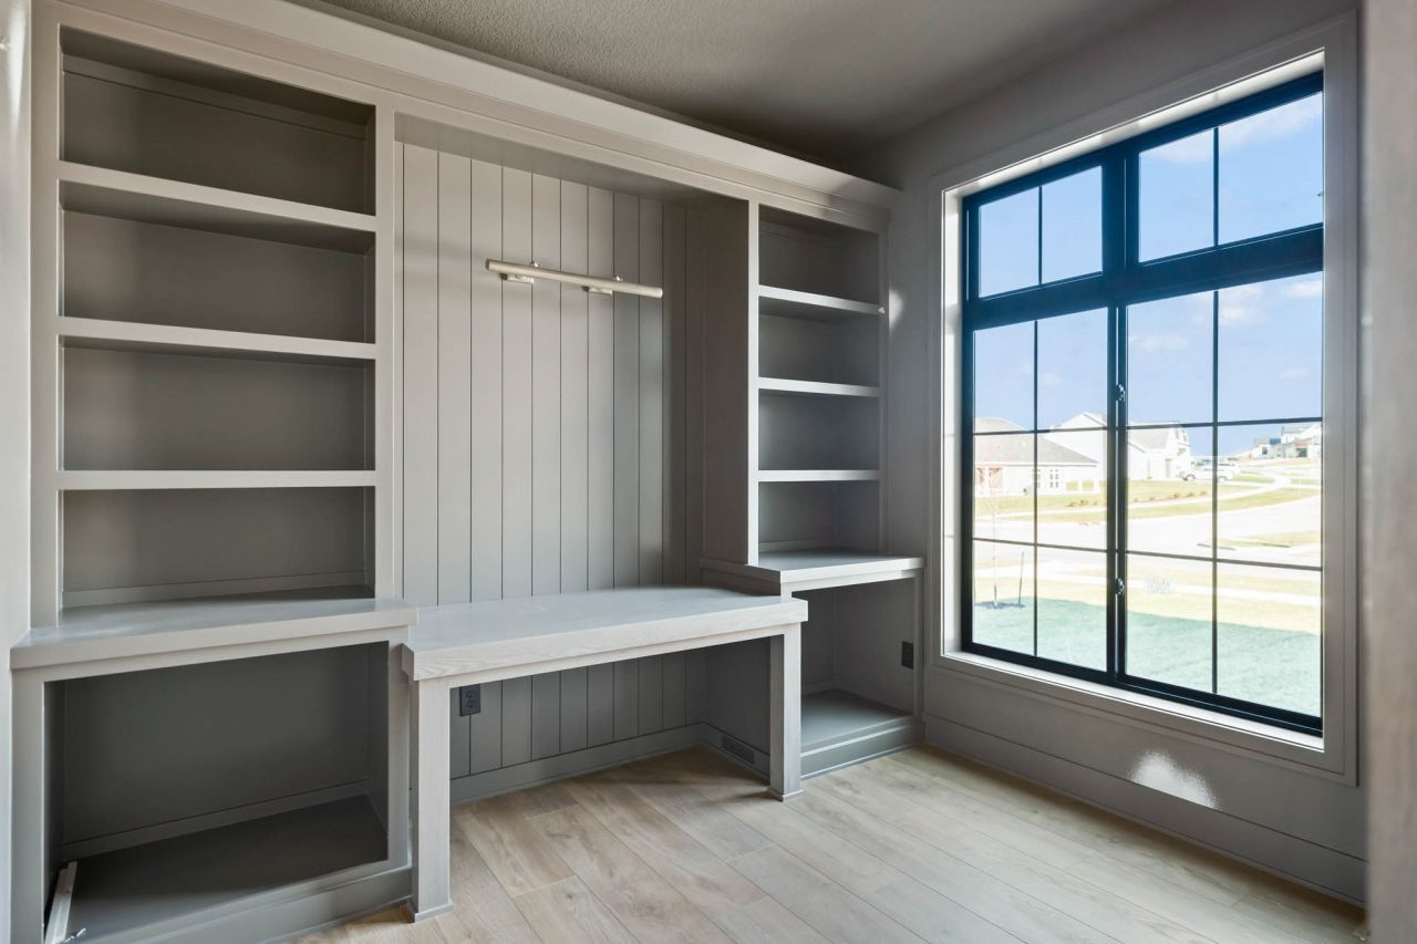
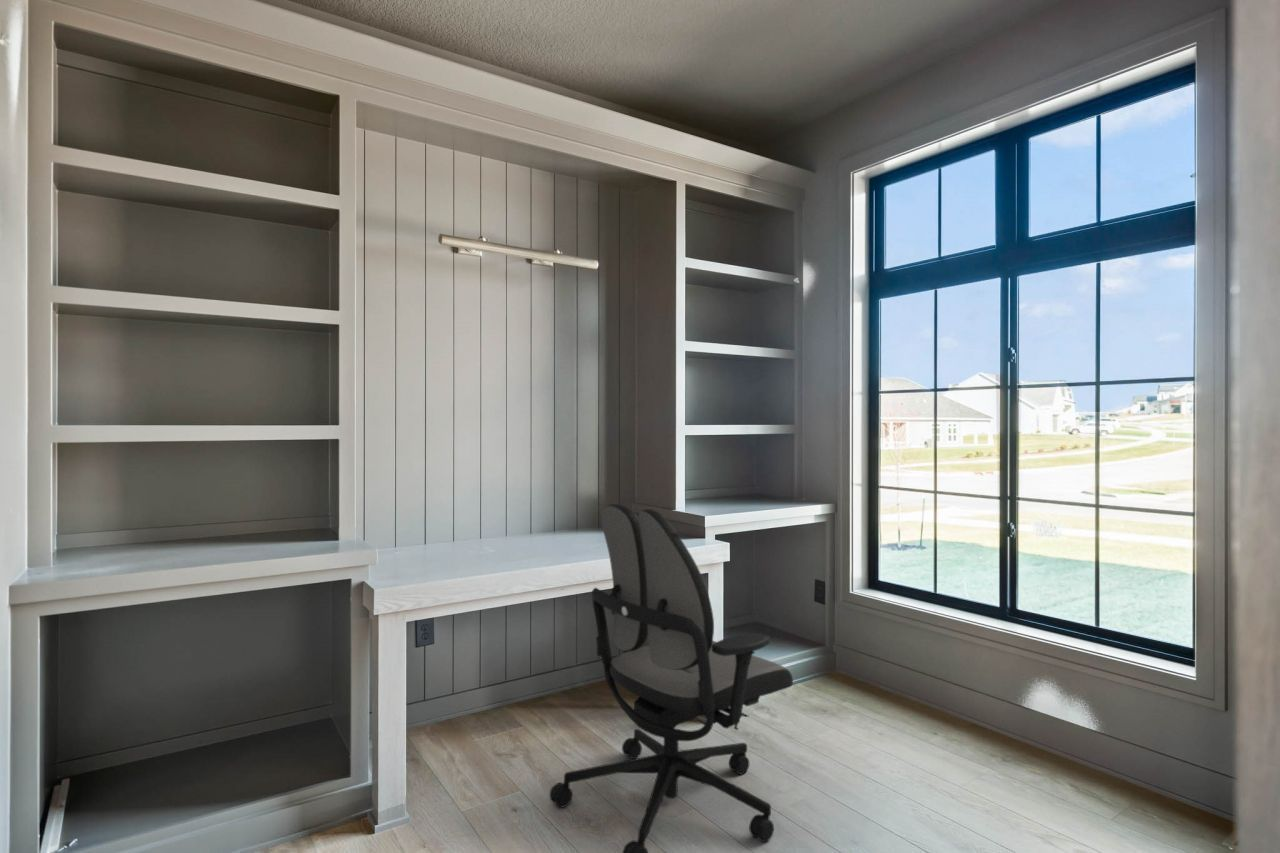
+ office chair (674, 651)
